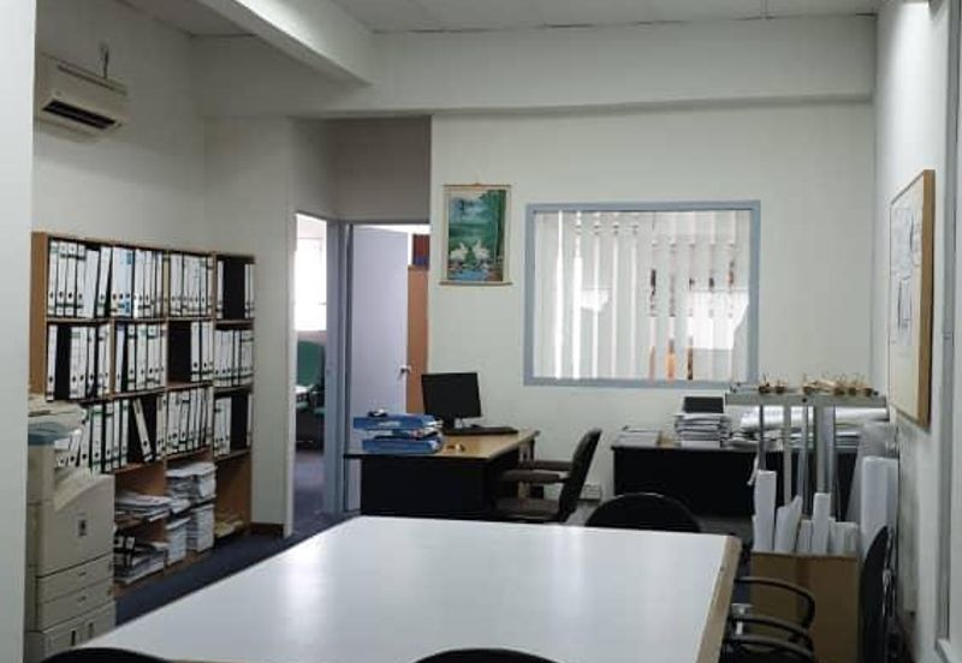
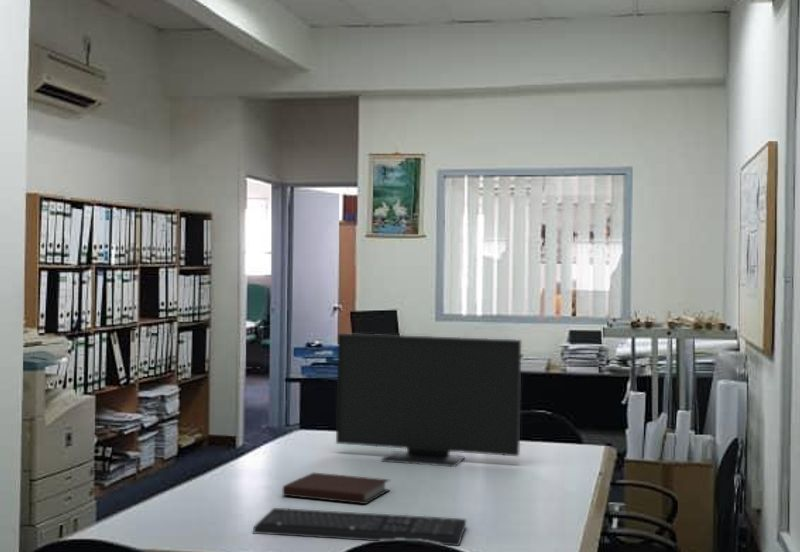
+ keyboard (361, 525)
+ computer monitor (424, 398)
+ notebook (337, 487)
